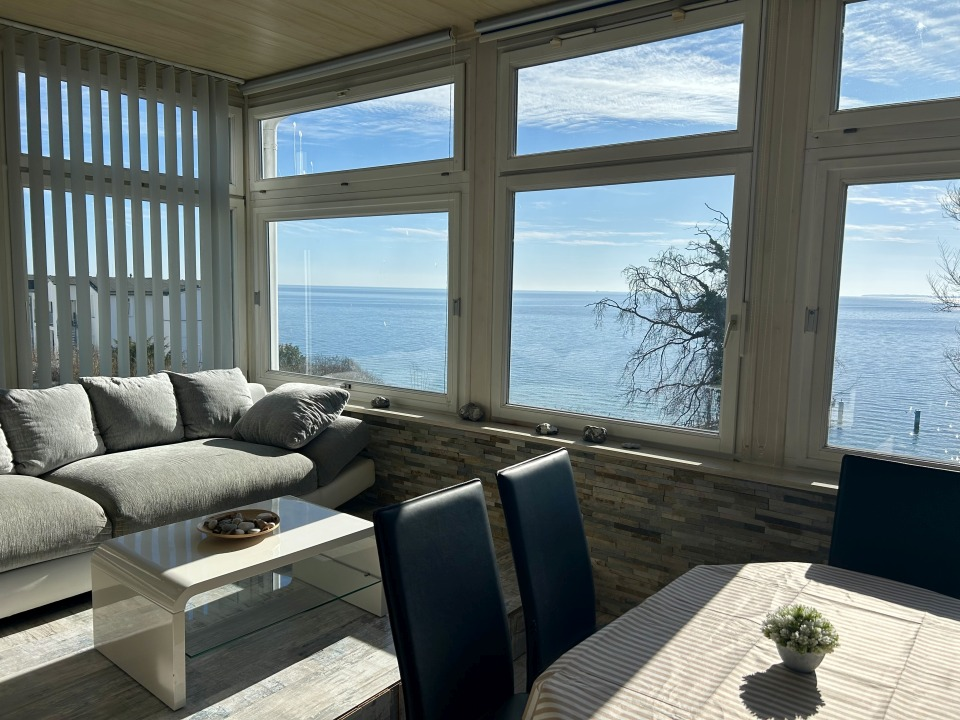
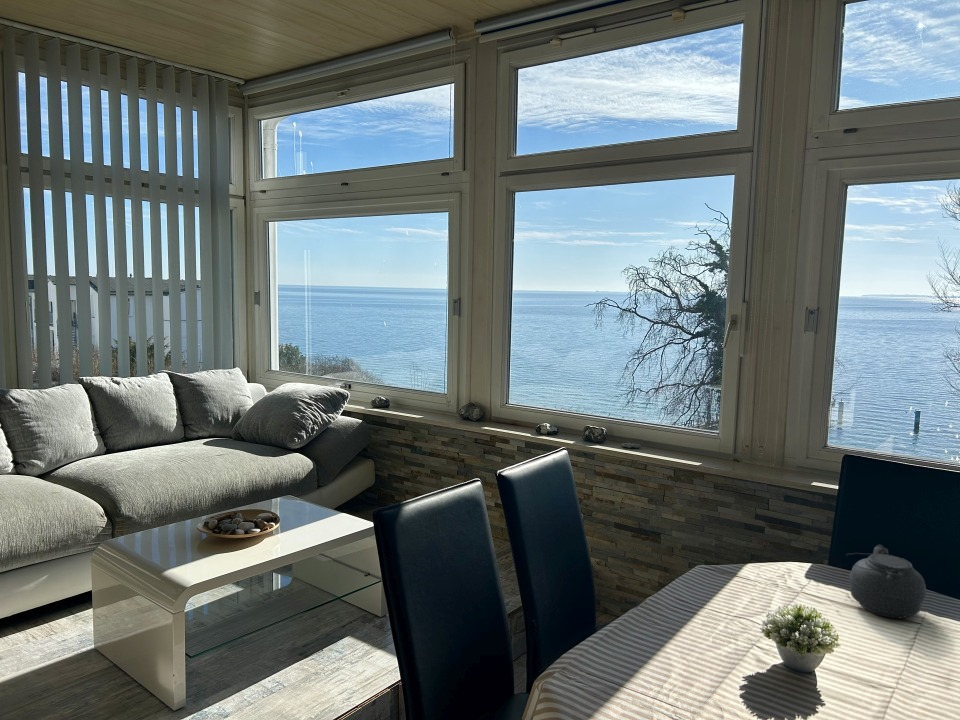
+ teapot (885, 581)
